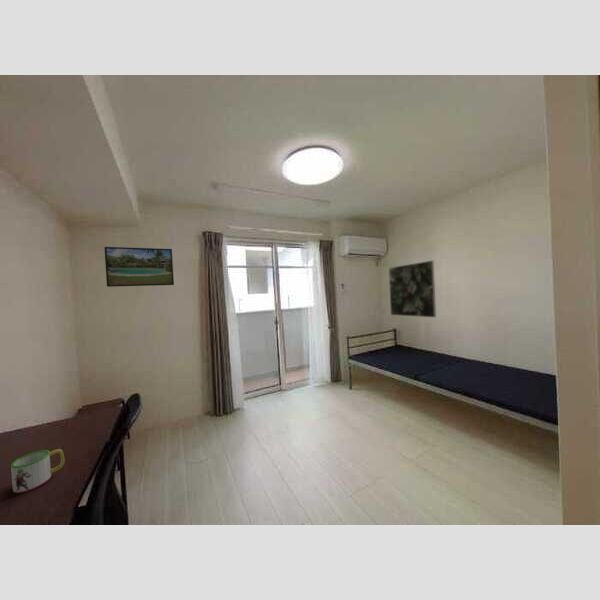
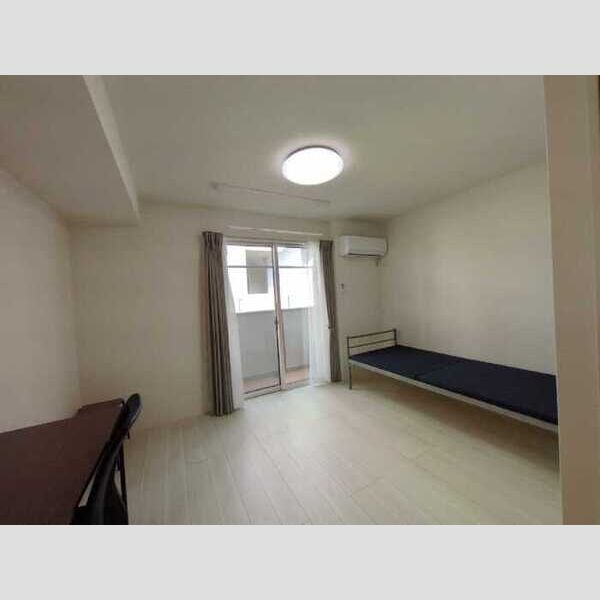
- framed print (410, 290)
- mug (39, 467)
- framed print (141, 266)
